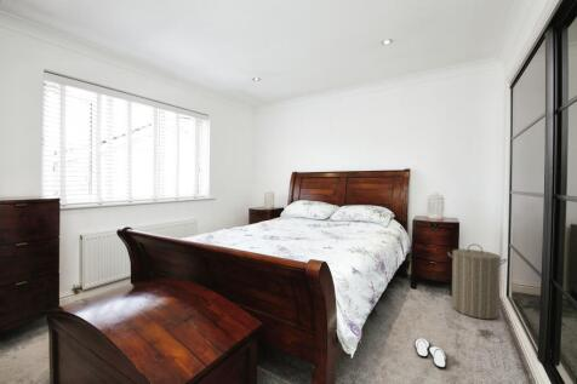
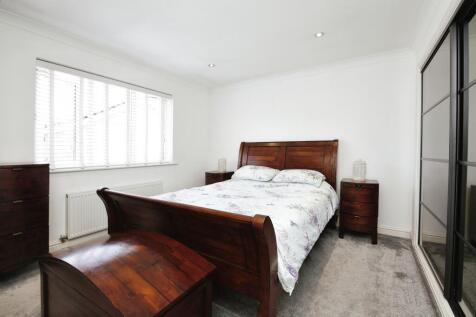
- slippers (429, 348)
- laundry hamper (475, 276)
